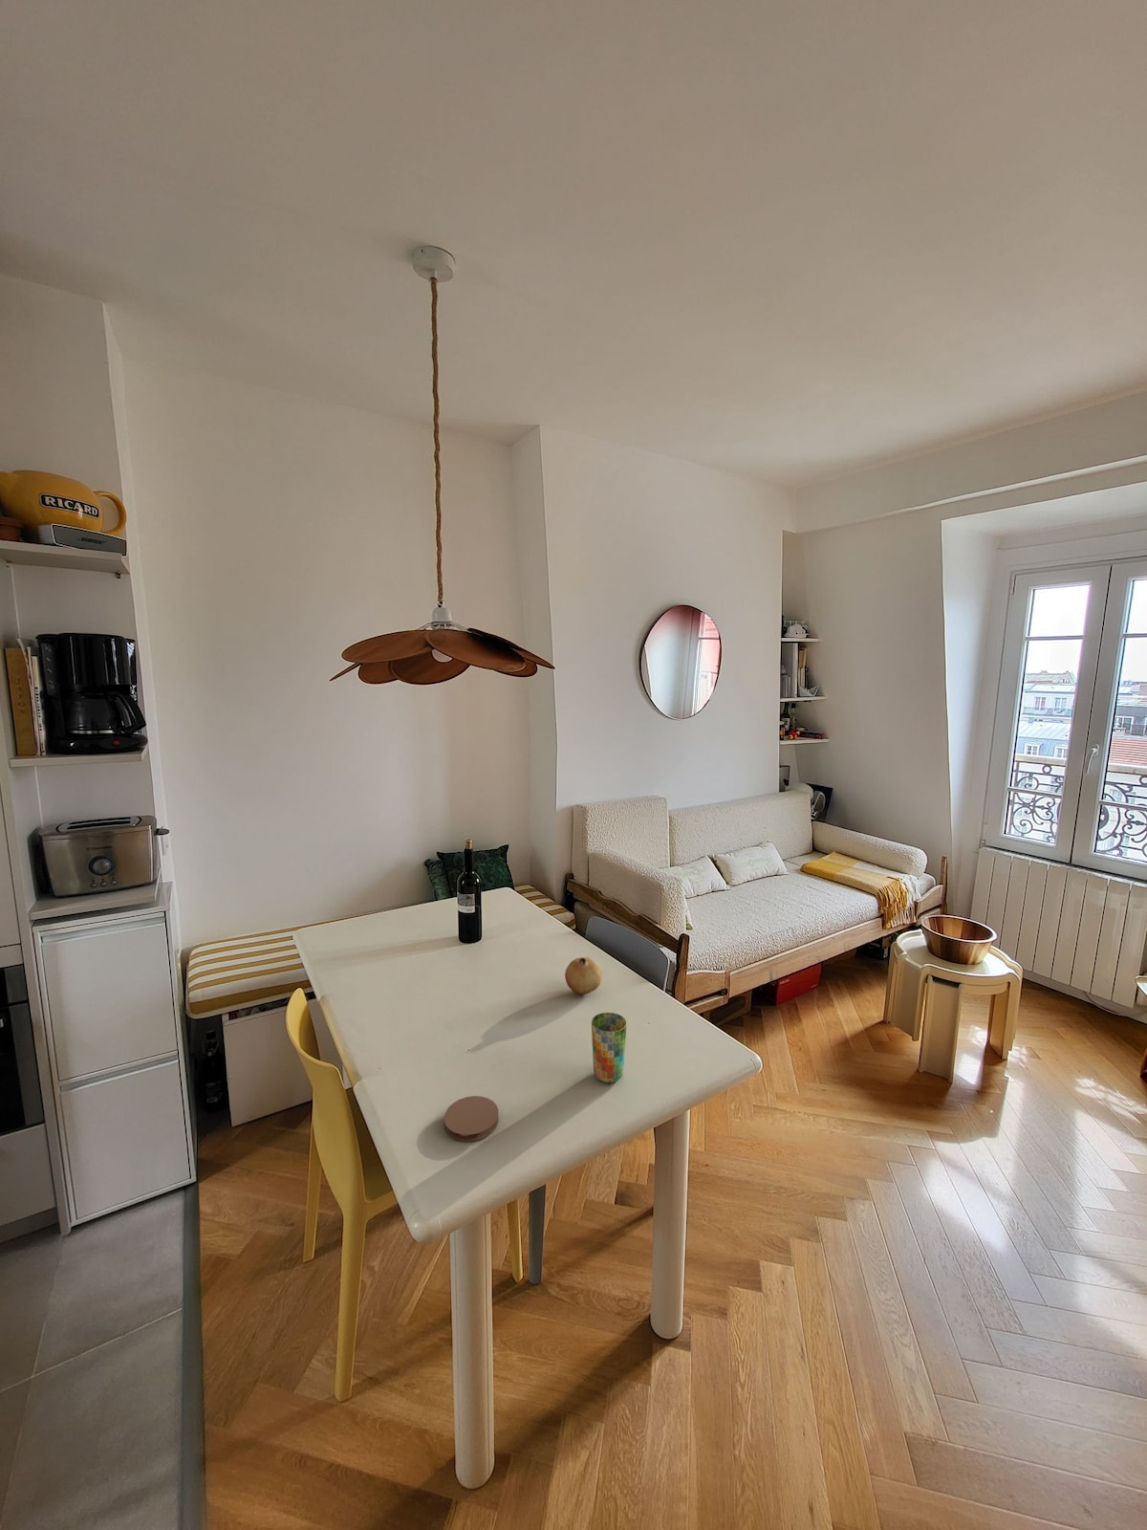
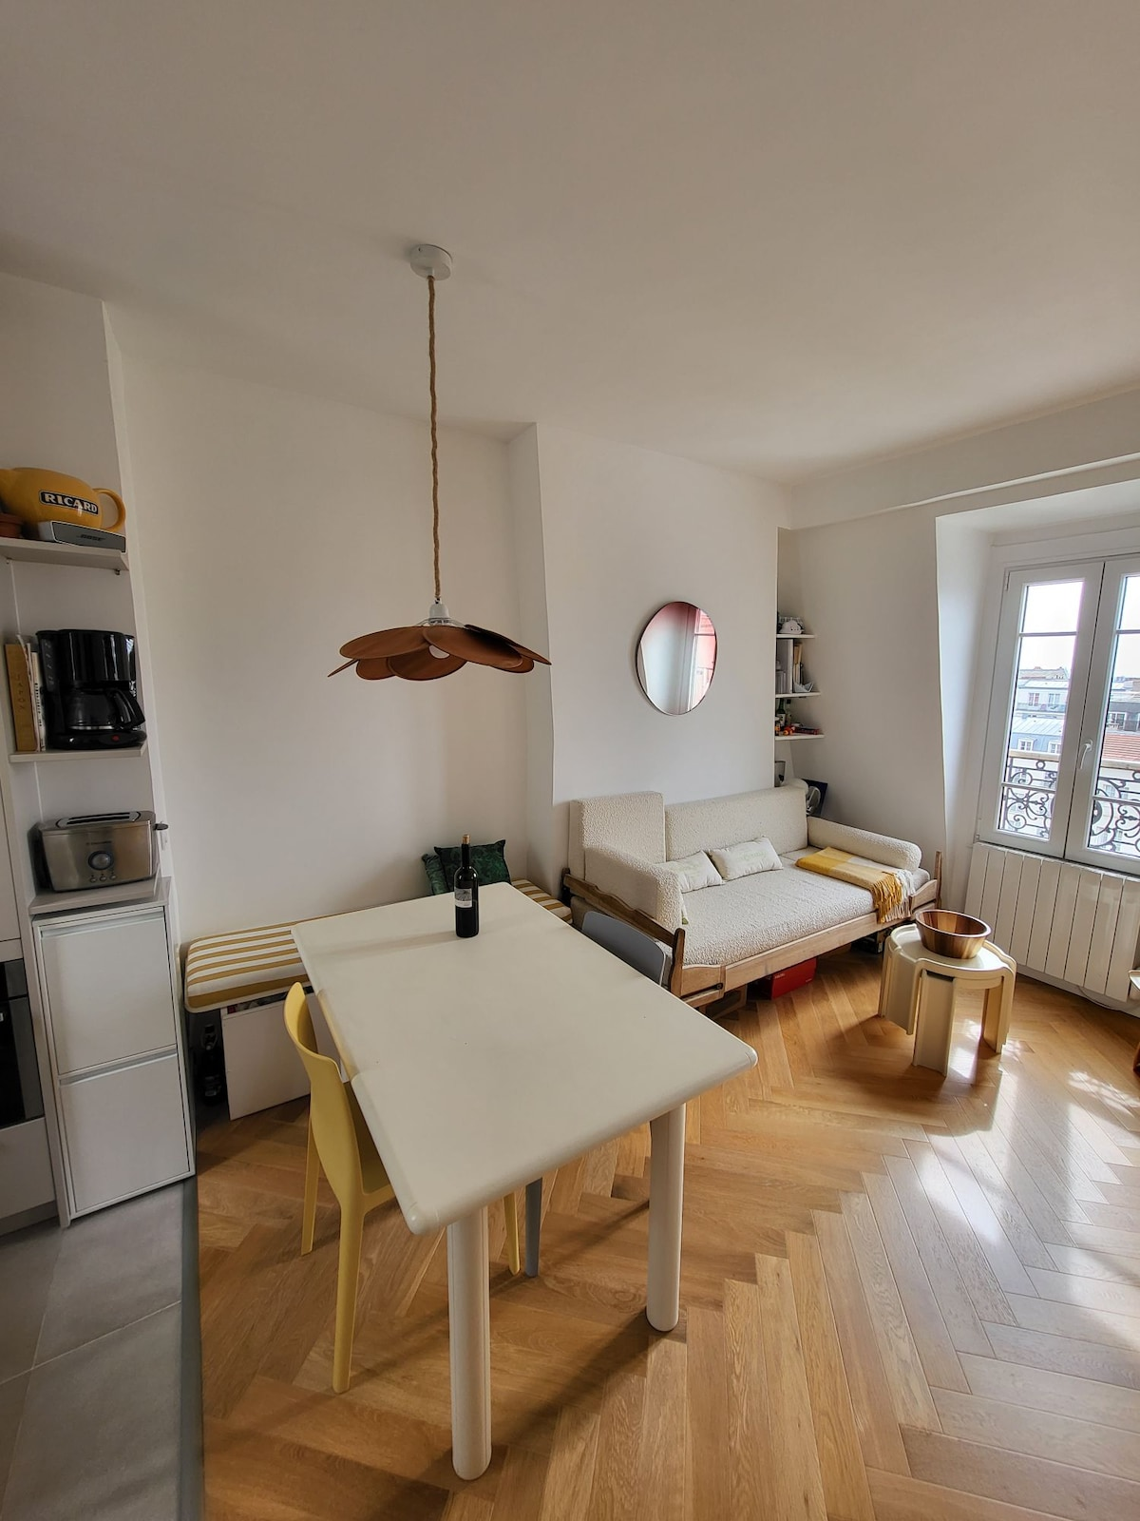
- coaster (471, 1117)
- cup (608, 1048)
- fruit (583, 973)
